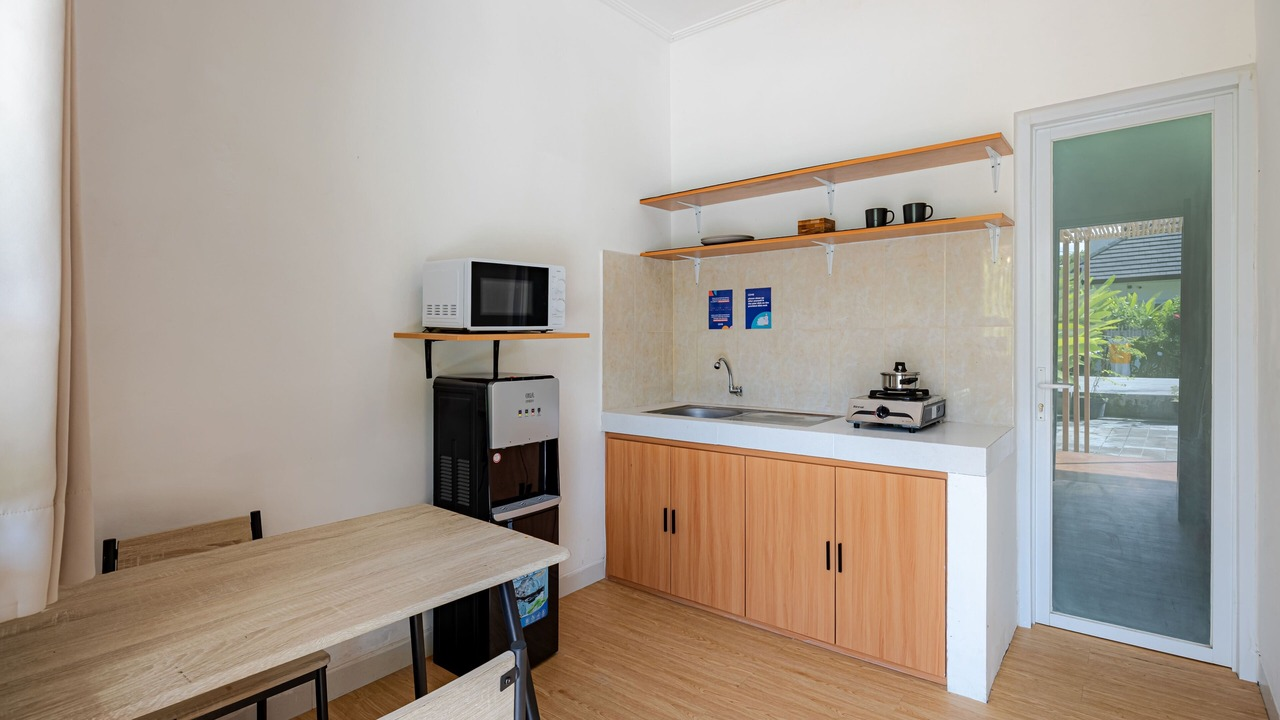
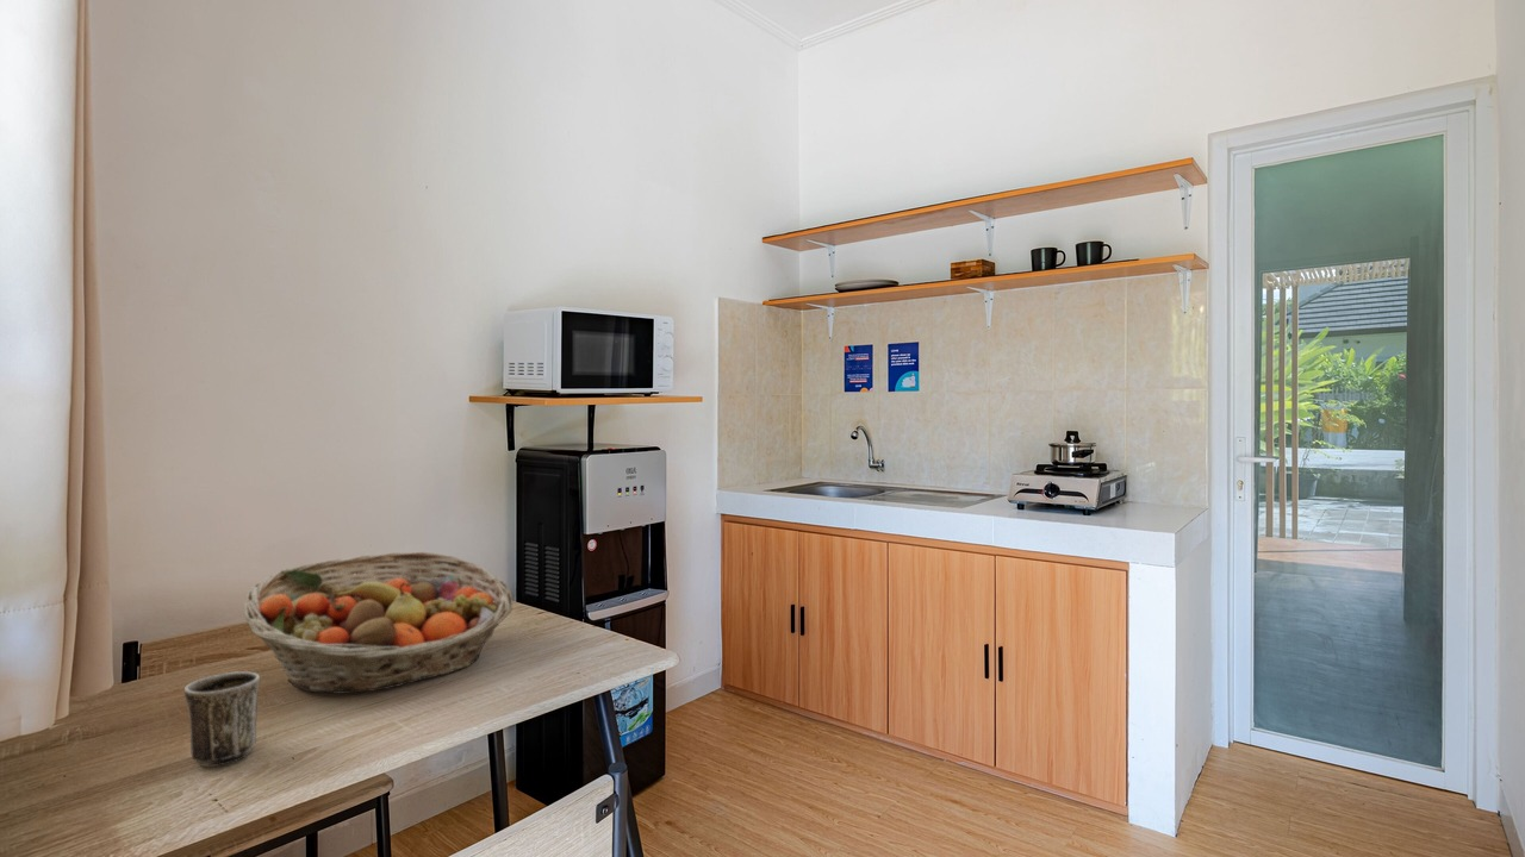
+ fruit basket (387, 615)
+ mug (219, 717)
